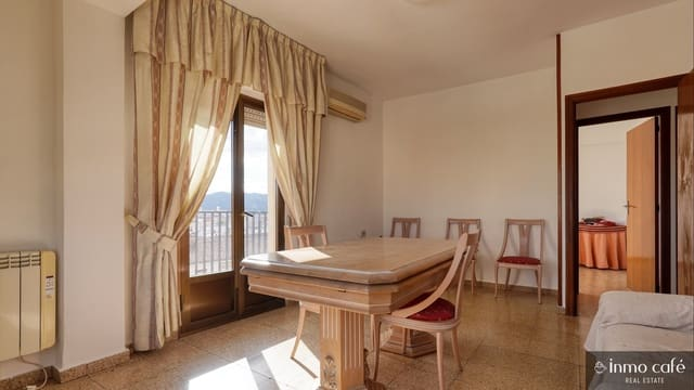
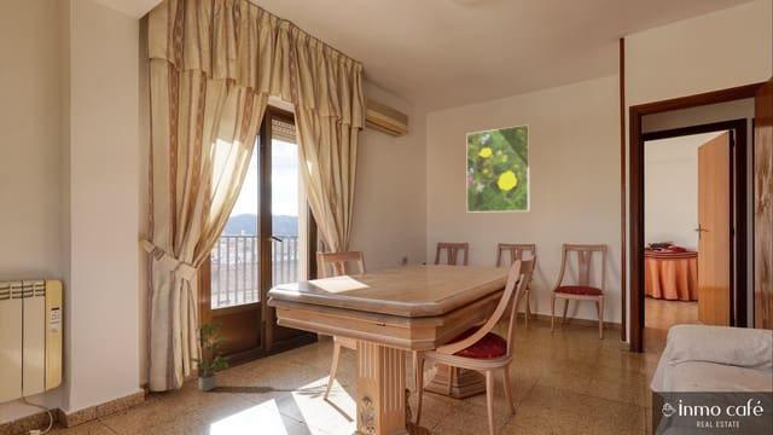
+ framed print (496, 170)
+ potted plant (215, 356)
